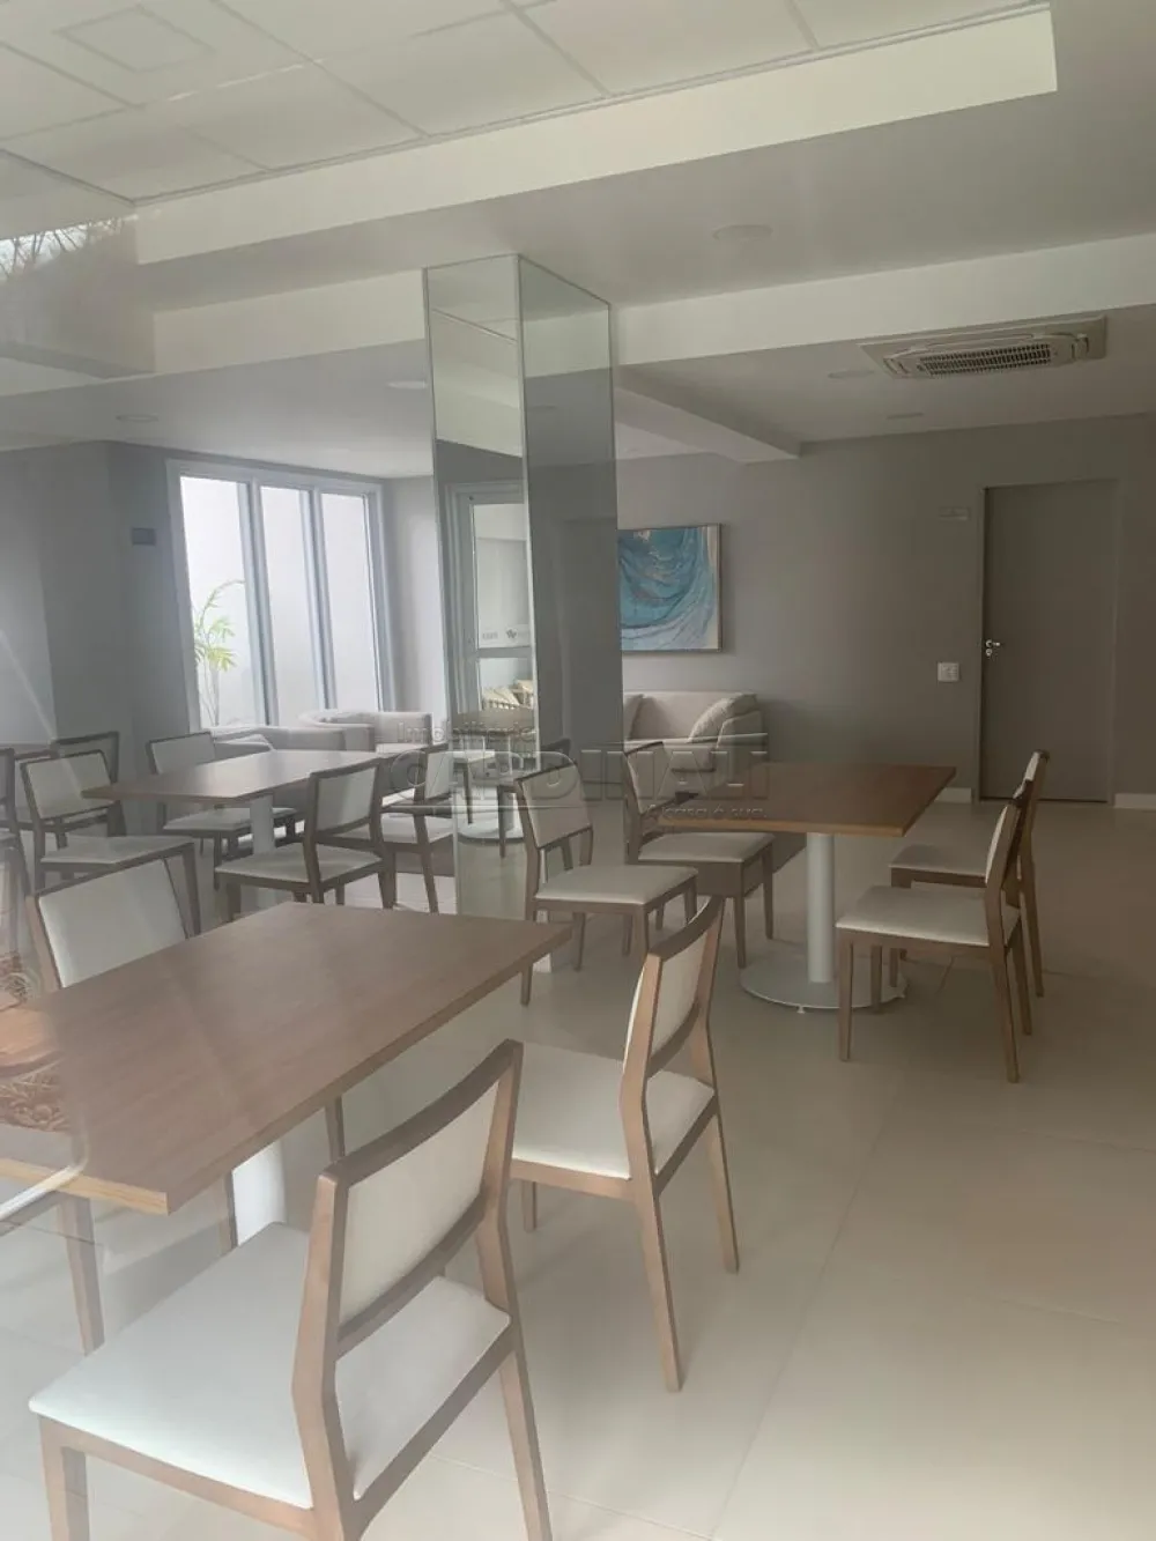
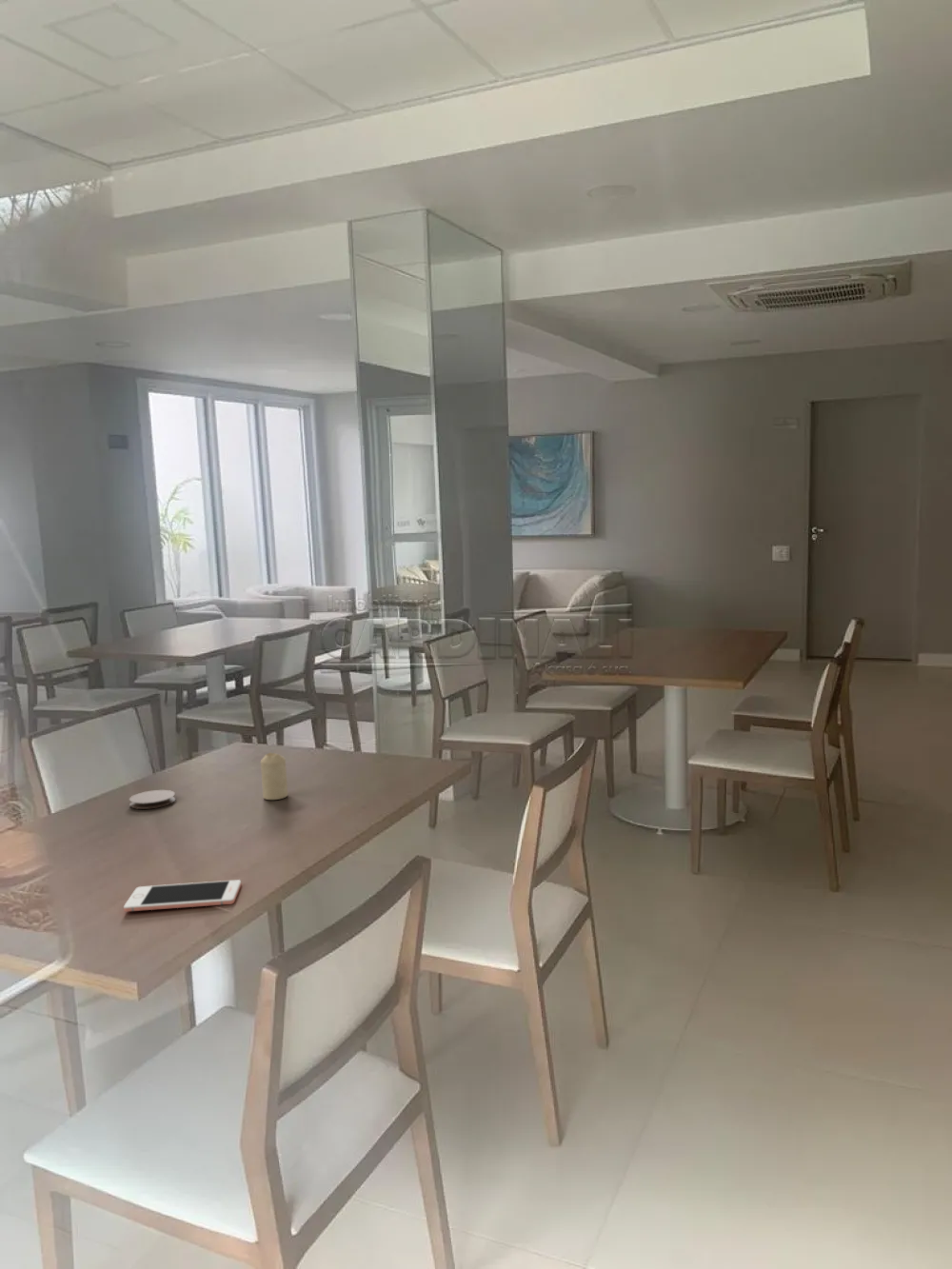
+ candle (273, 775)
+ cell phone (184, 895)
+ coaster (152, 799)
